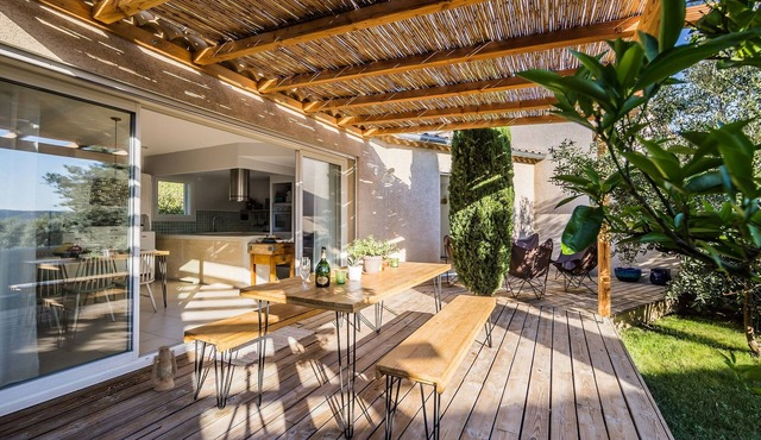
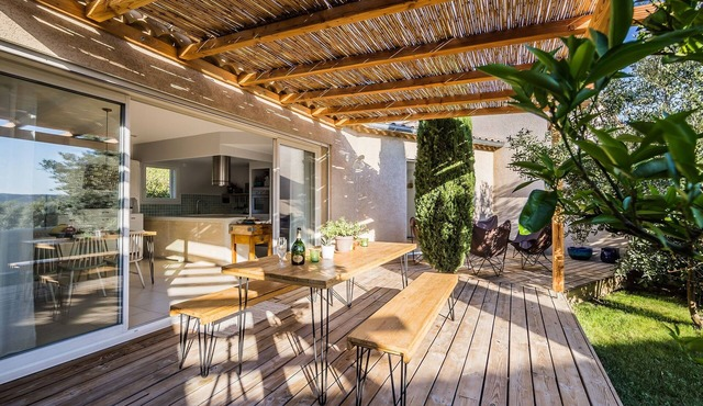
- lantern (163, 366)
